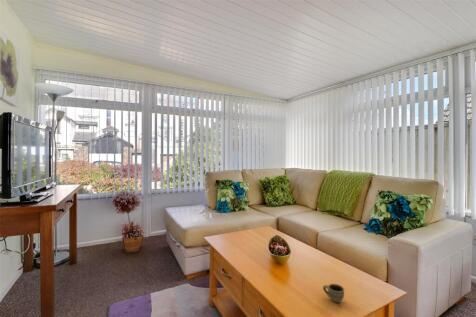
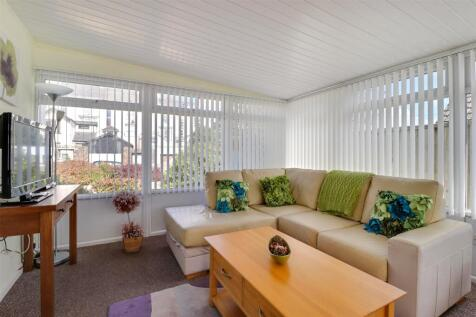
- cup (333, 292)
